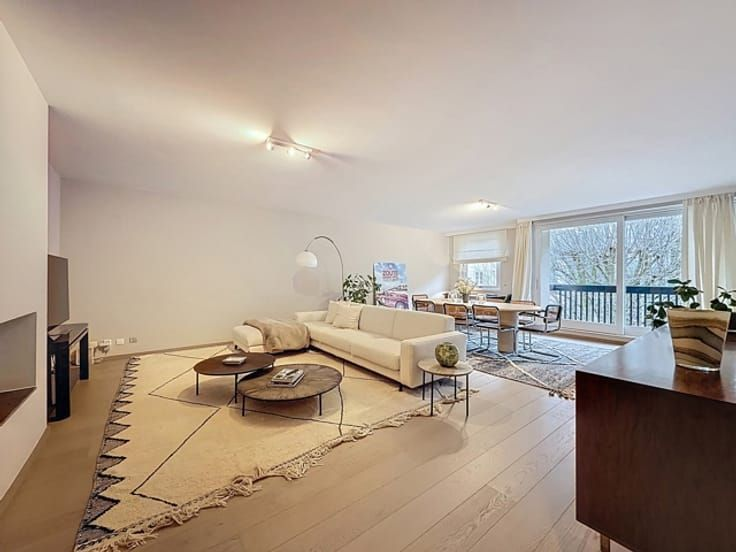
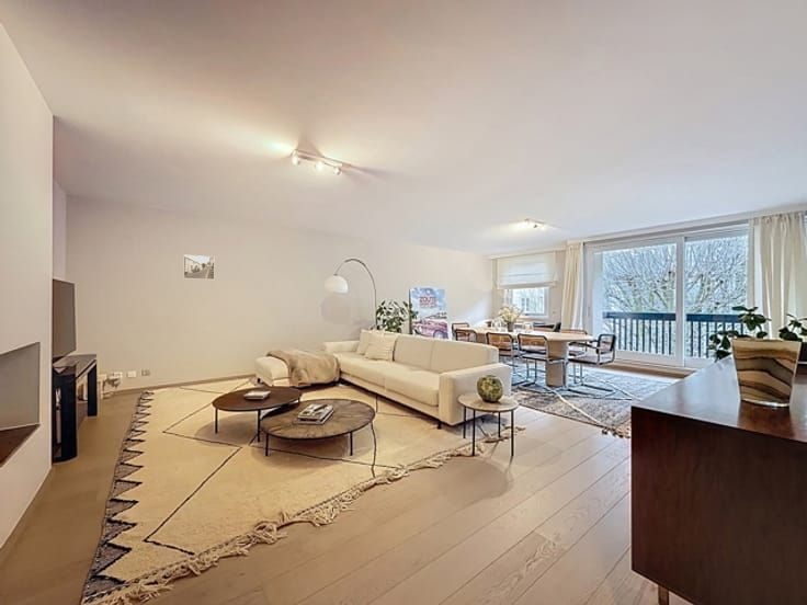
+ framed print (198, 267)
